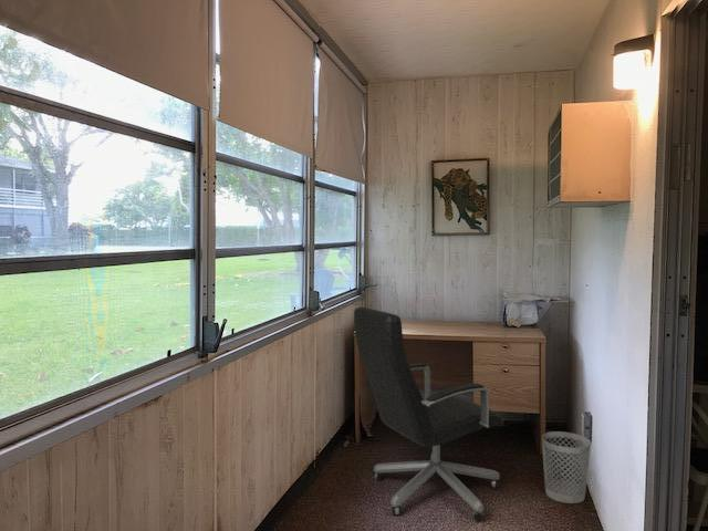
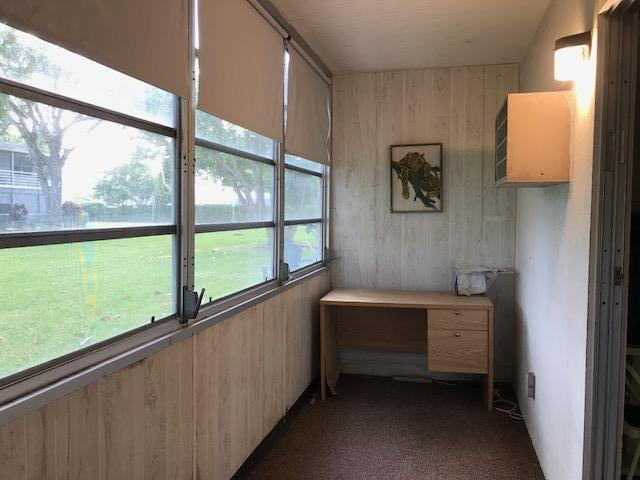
- wastebasket (565, 467)
- office chair (435, 402)
